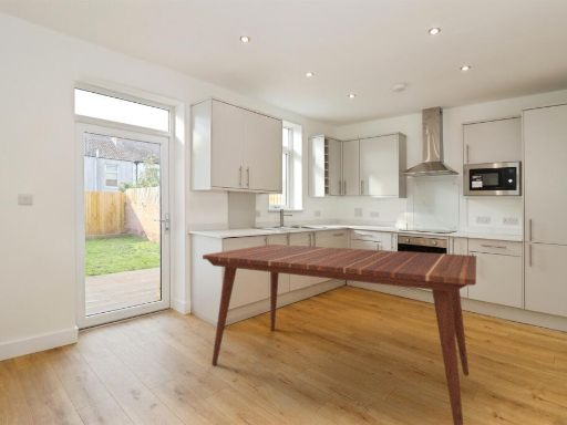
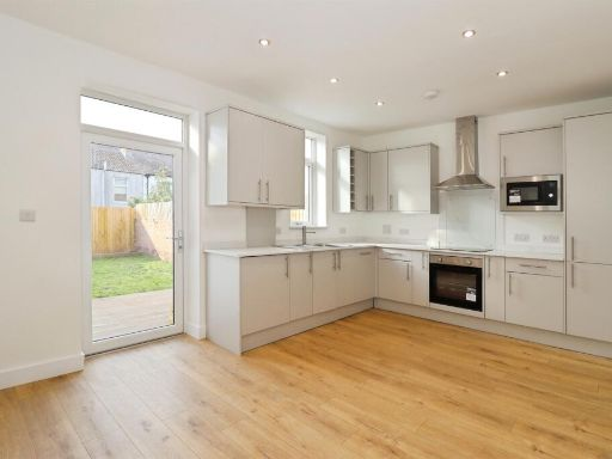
- dining table (339, 279)
